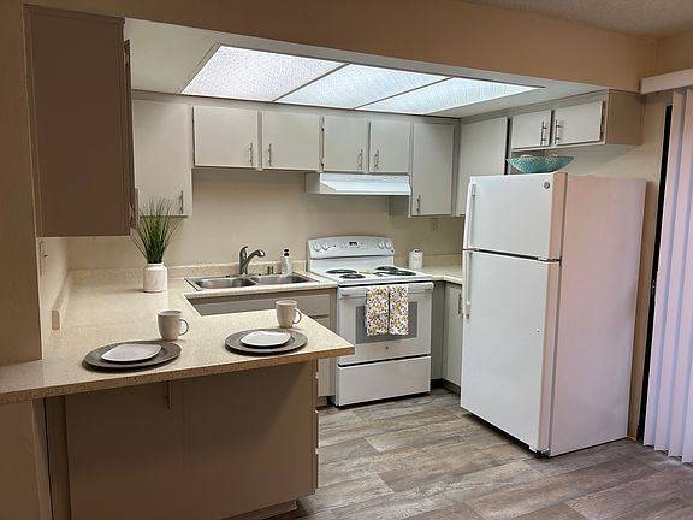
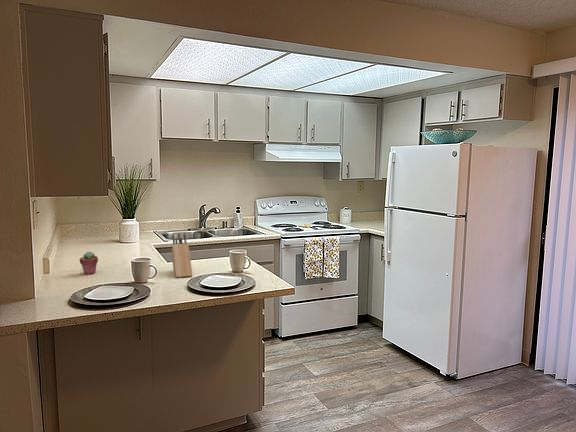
+ potted succulent (89, 262)
+ knife block (181, 253)
